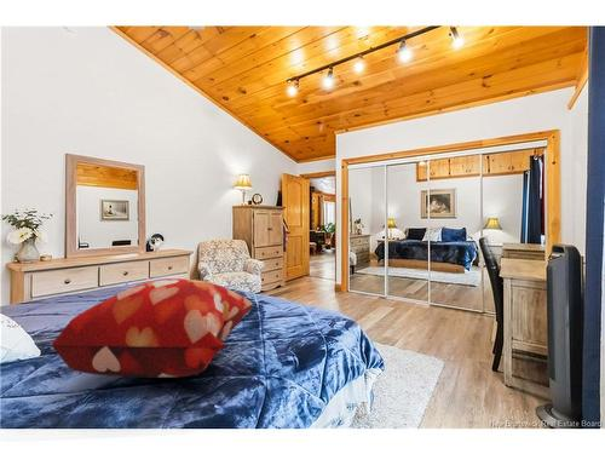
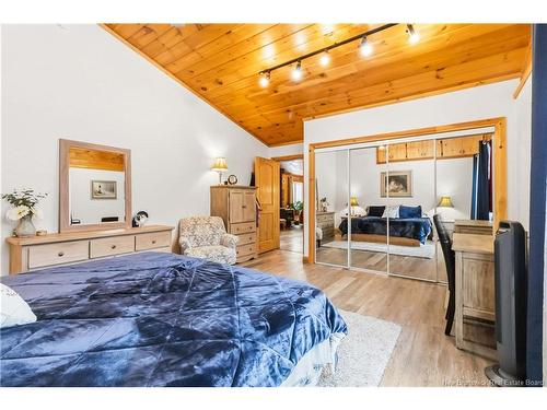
- decorative pillow (173, 320)
